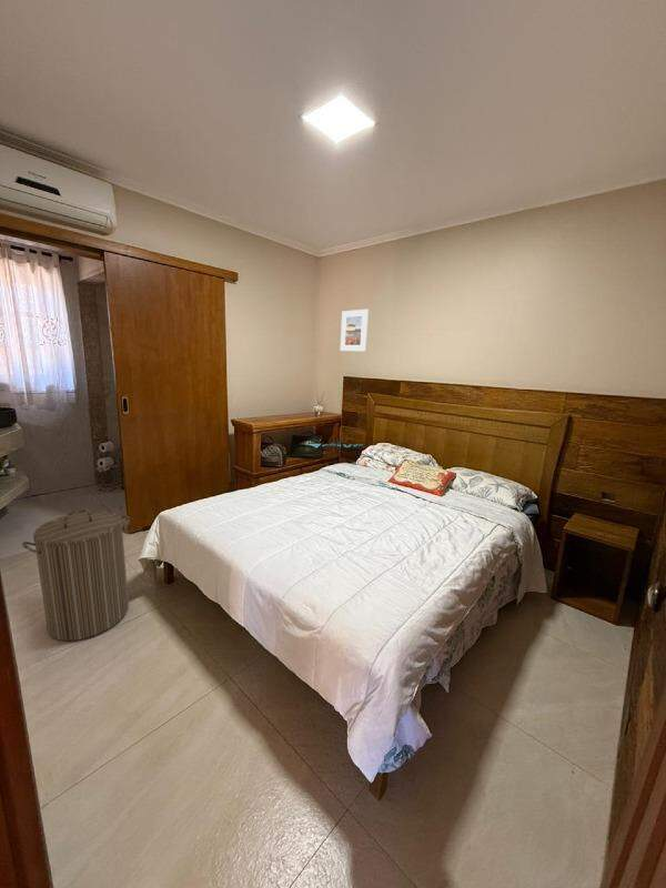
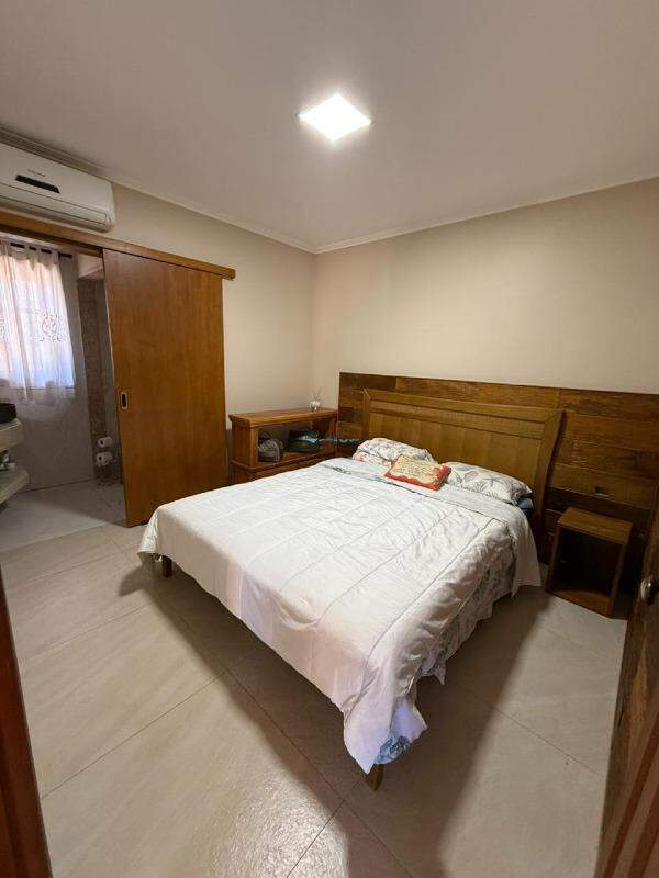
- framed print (353, 331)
- laundry hamper (84, 564)
